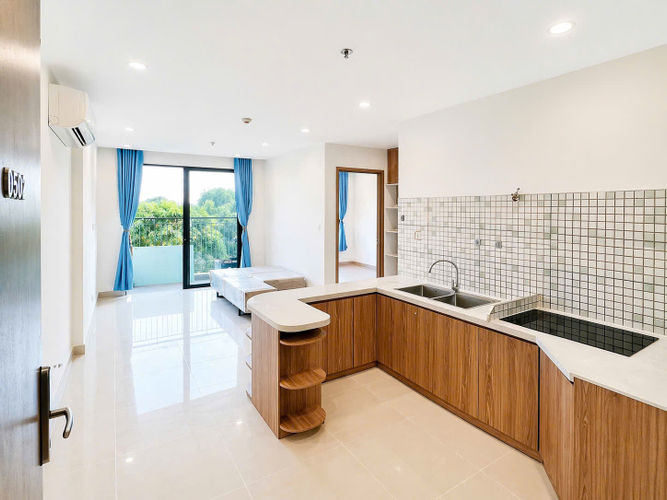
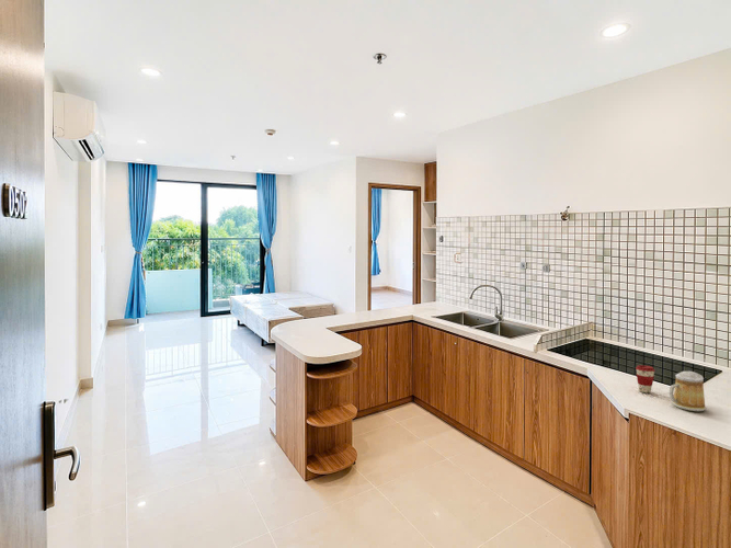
+ mug (686, 389)
+ coffee cup (644, 378)
